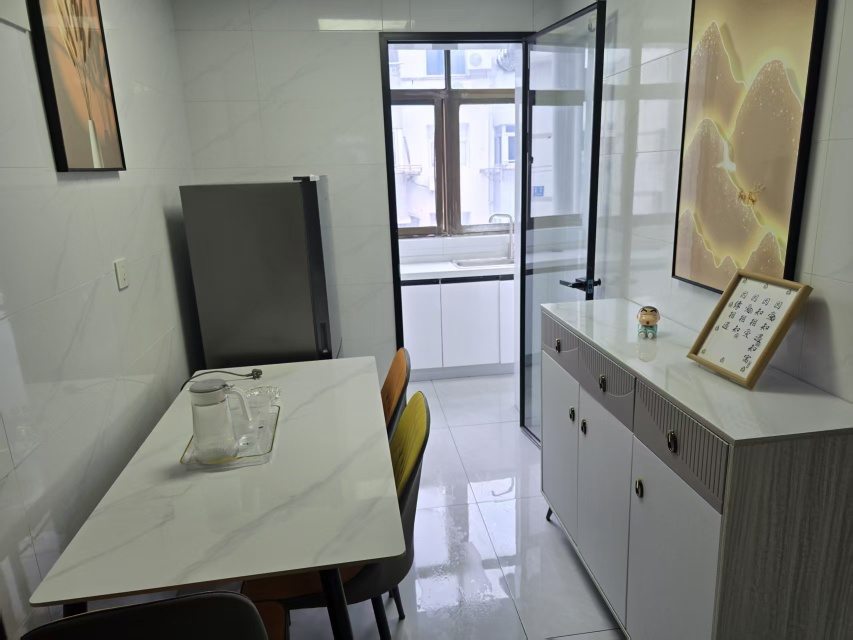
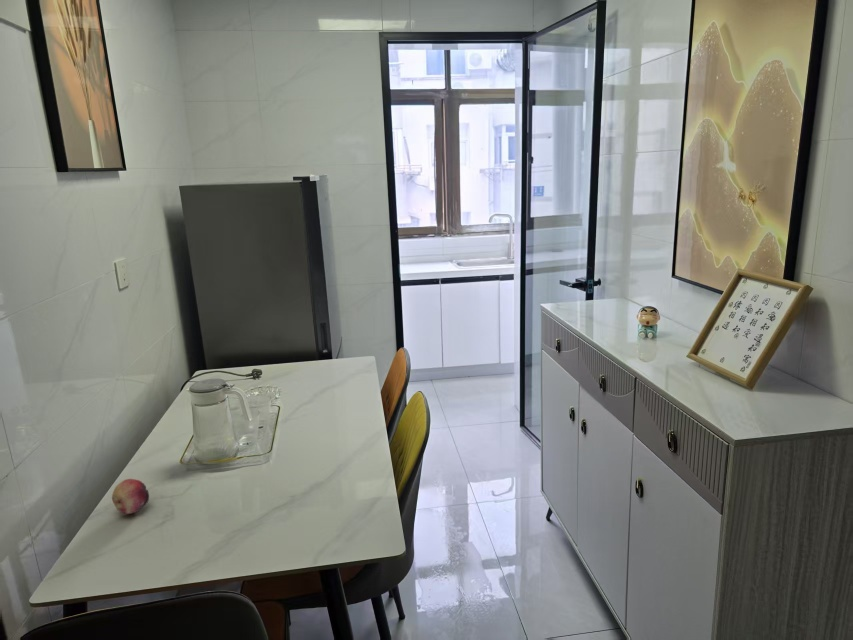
+ fruit (130, 496)
